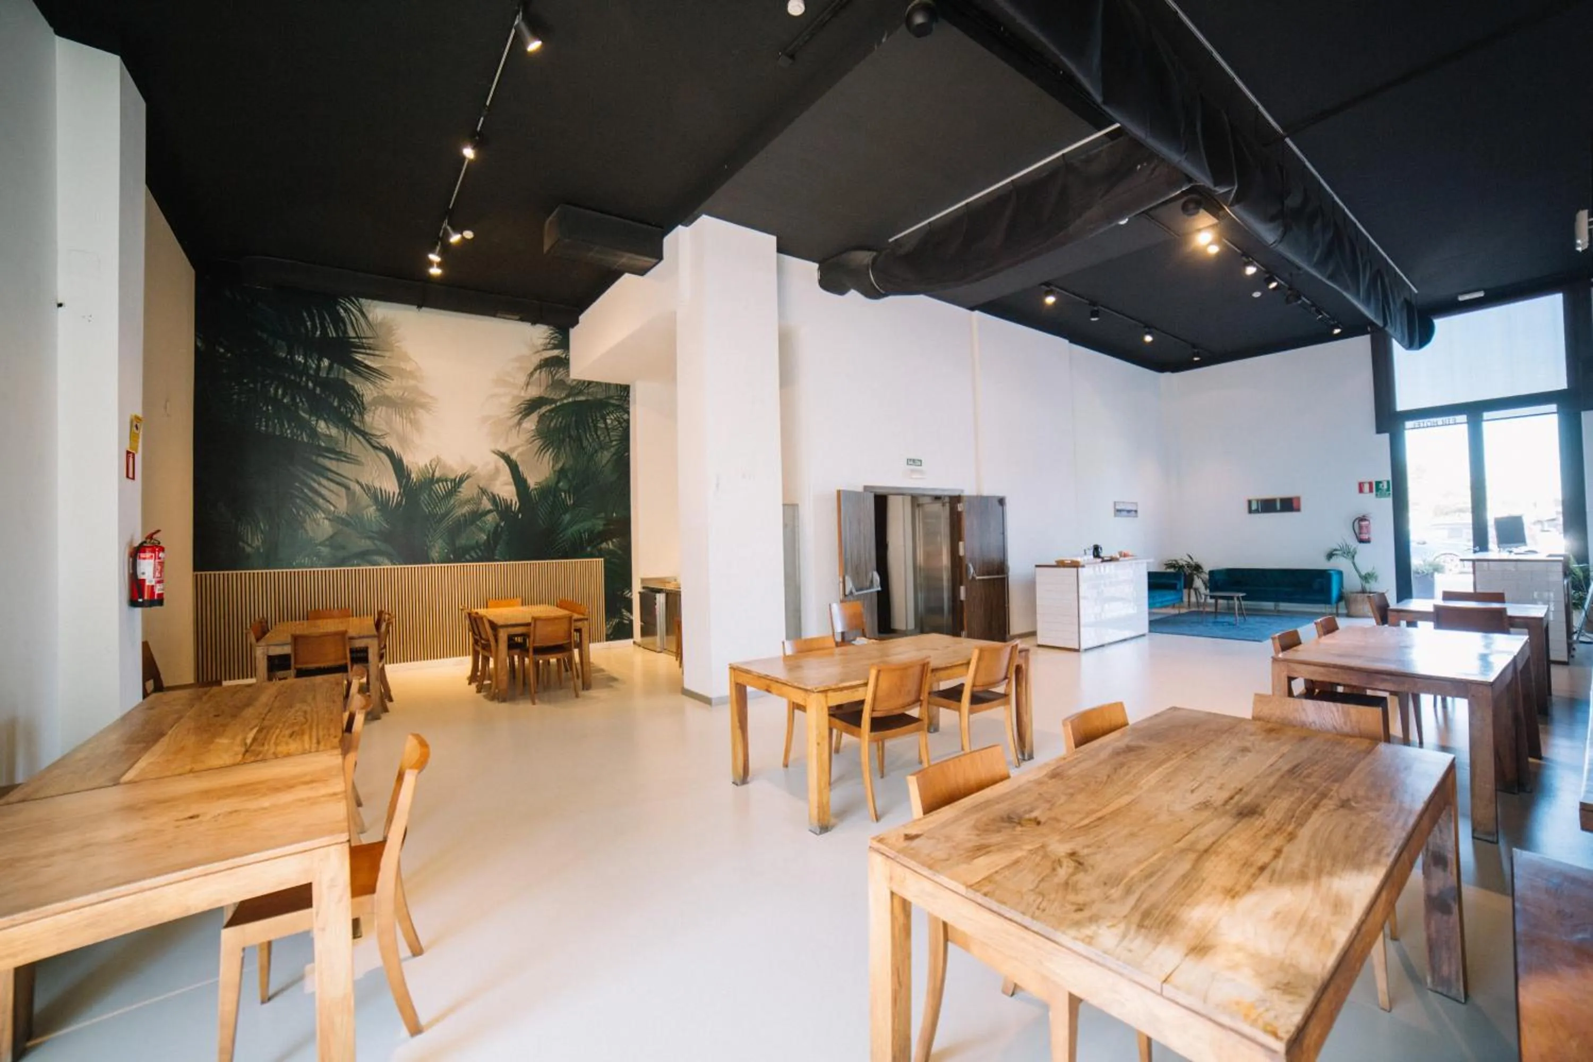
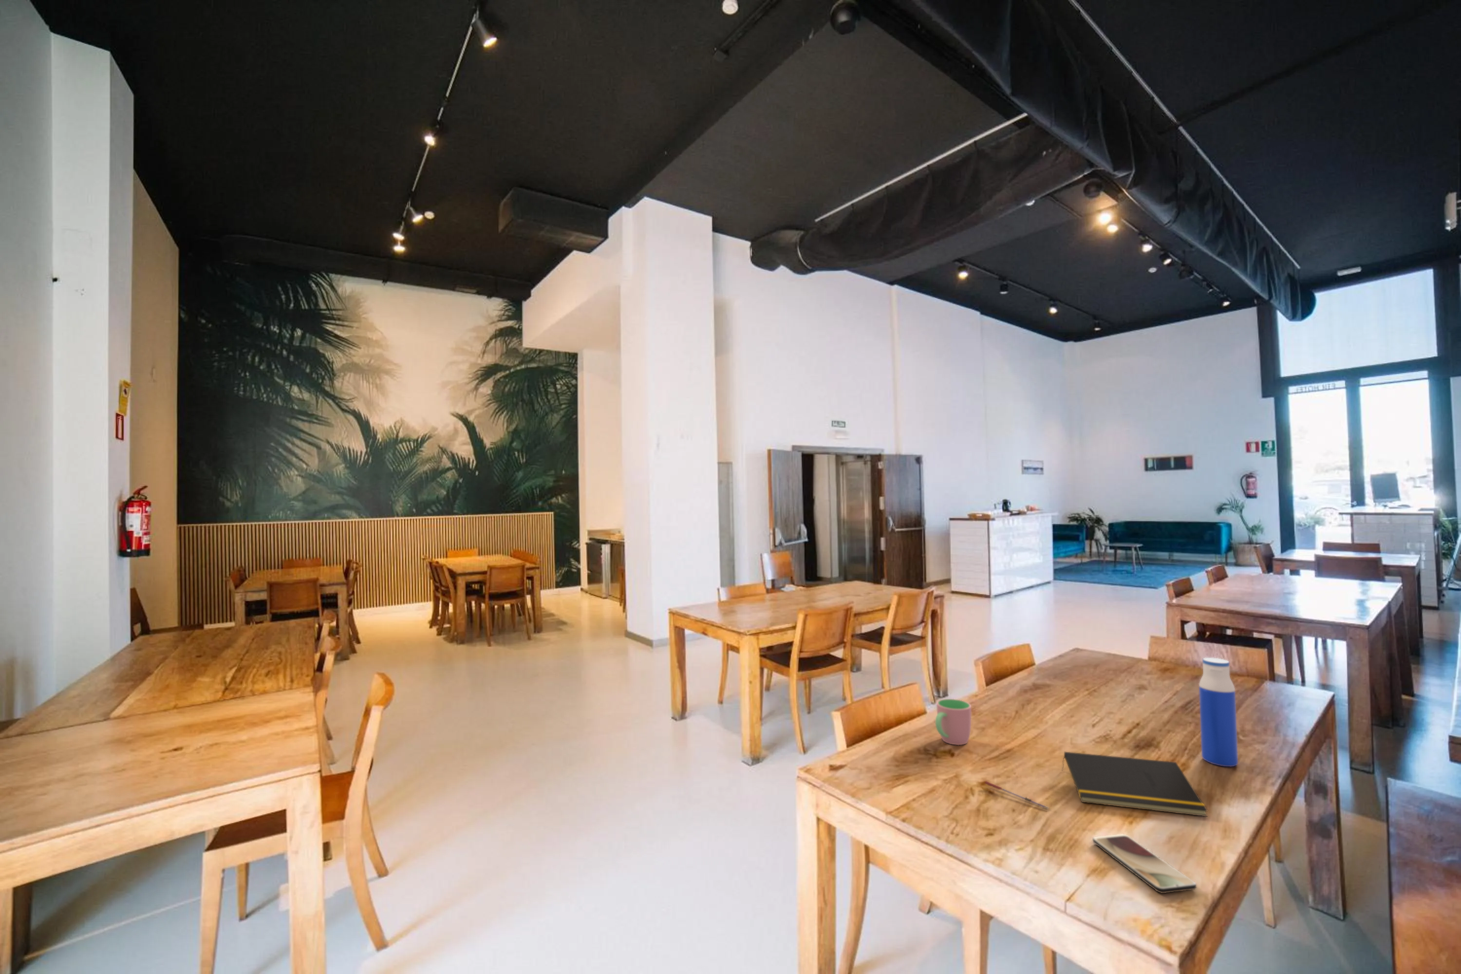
+ pen (1016, 795)
+ water bottle (1218, 710)
+ smartphone (1141, 862)
+ notepad (1129, 782)
+ cup (950, 723)
